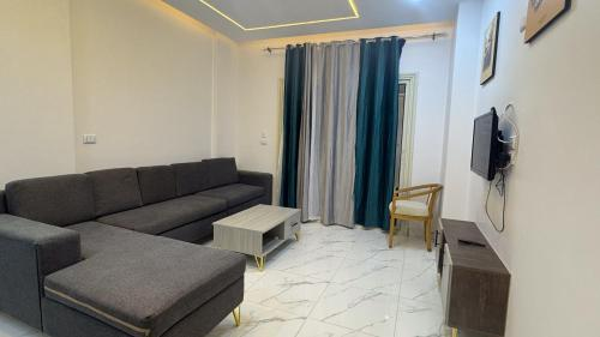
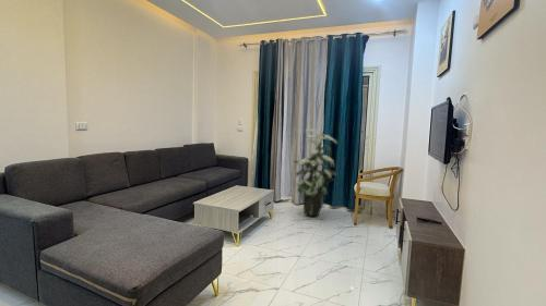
+ indoor plant (313, 172)
